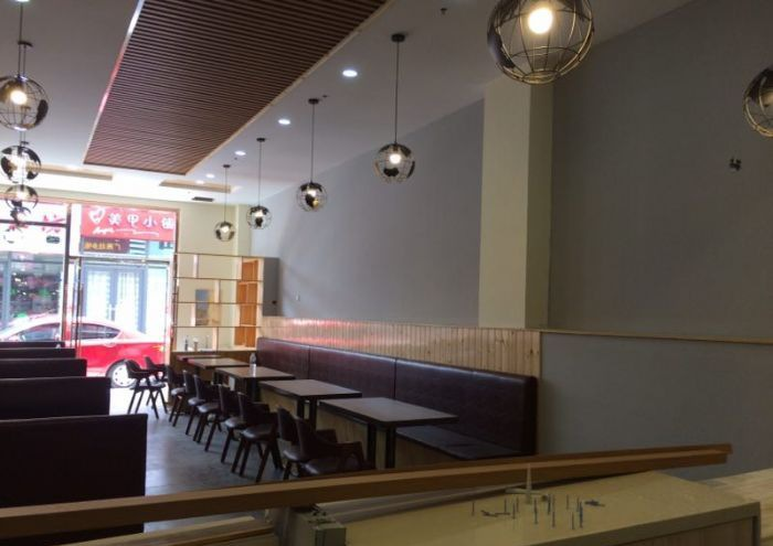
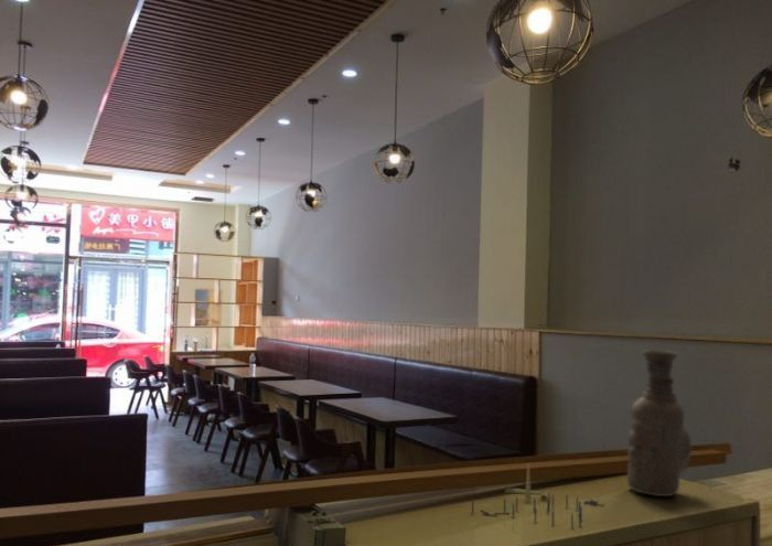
+ vase (657, 420)
